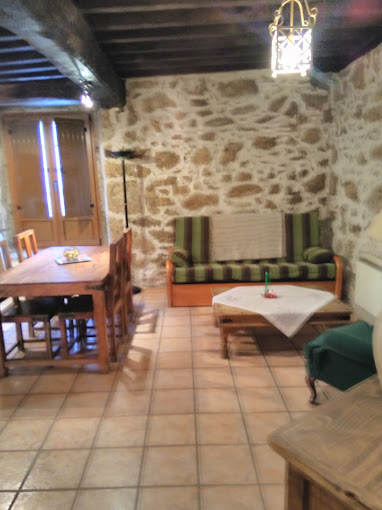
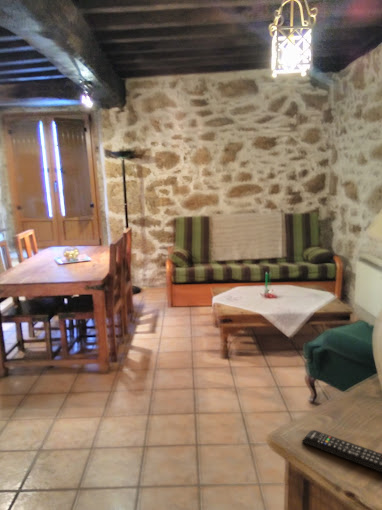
+ remote control (346, 451)
